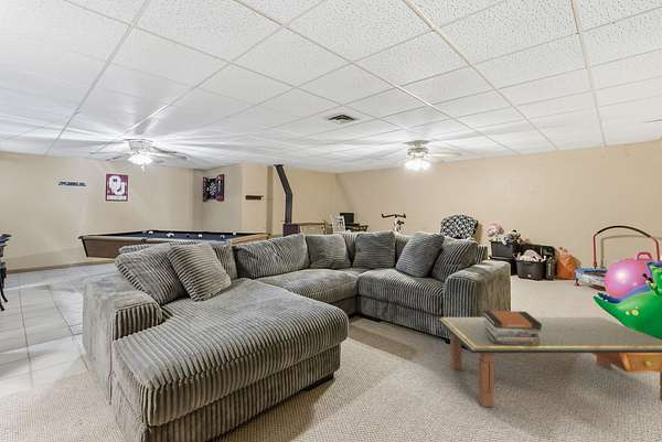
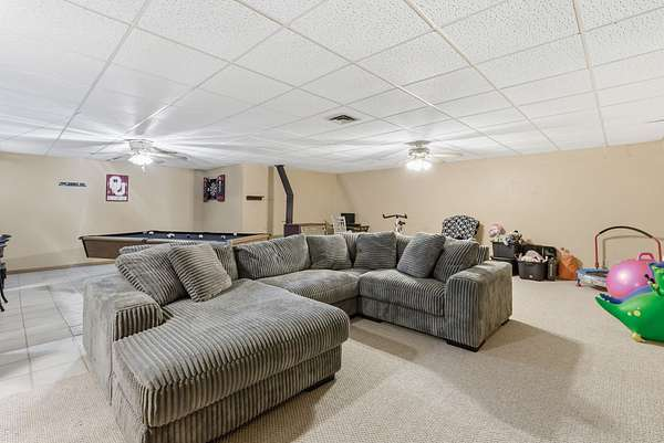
- coffee table (546, 352)
- book stack (509, 328)
